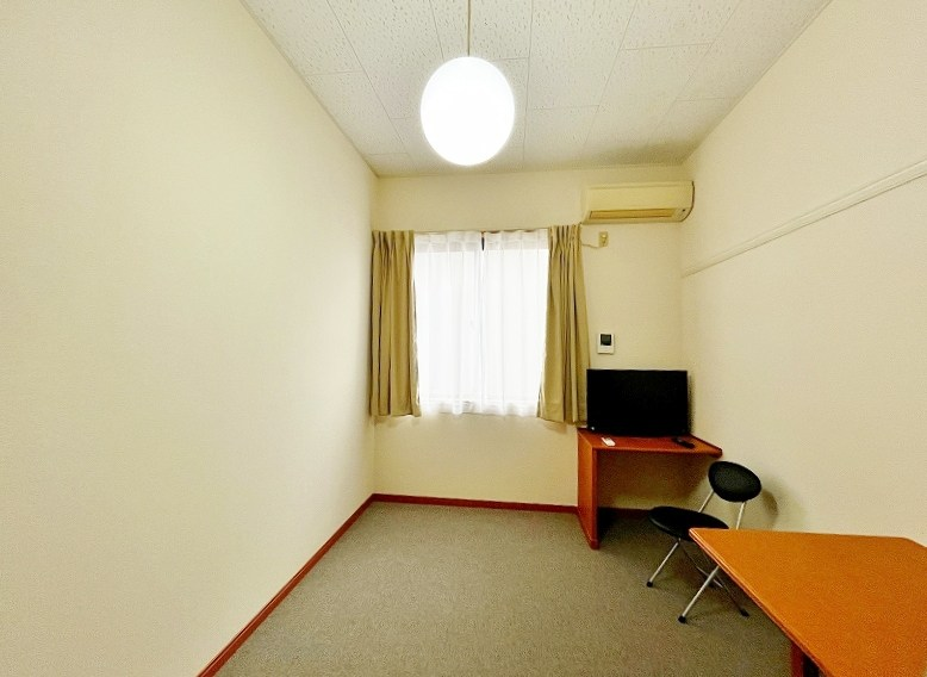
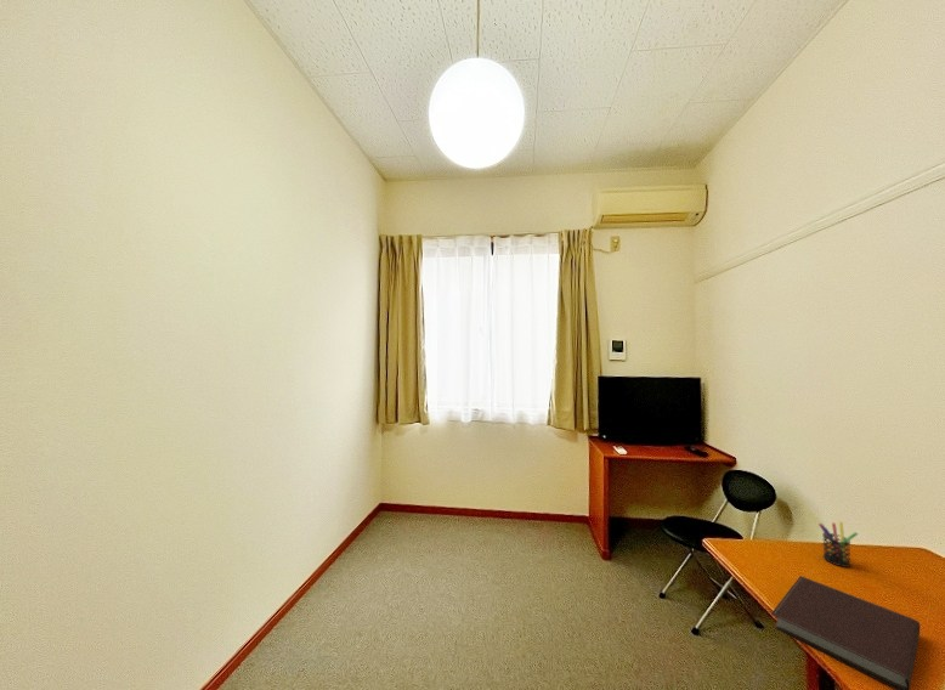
+ notebook (844, 623)
+ pen holder (838, 542)
